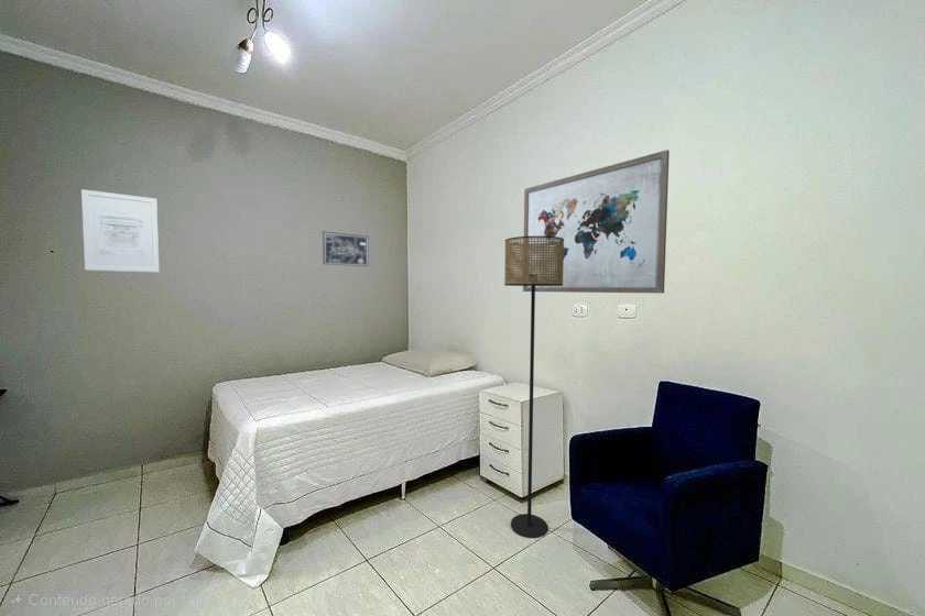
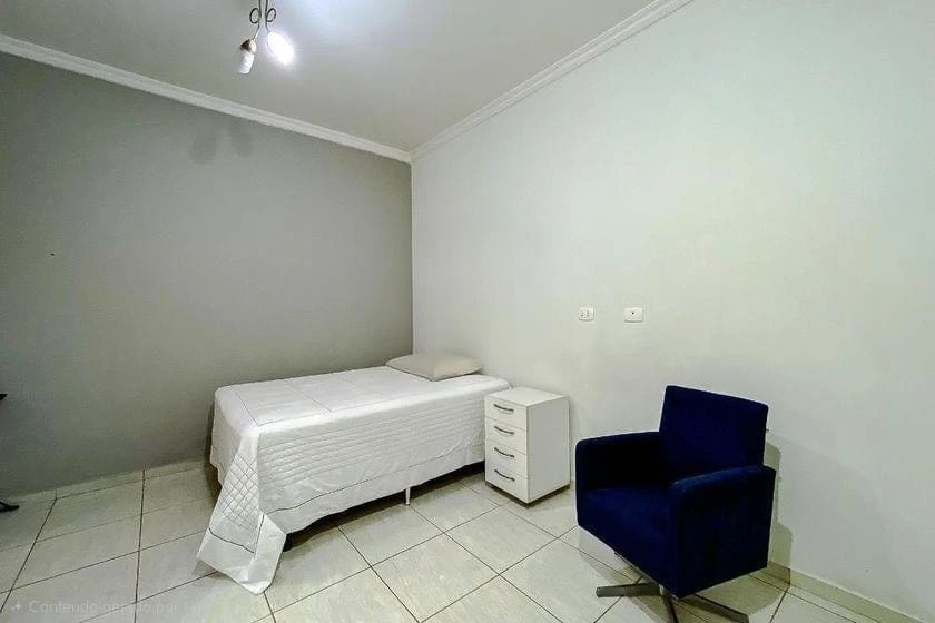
- floor lamp (531, 386)
- wall art (122, 232)
- wall art (346, 250)
- wall art (583, 232)
